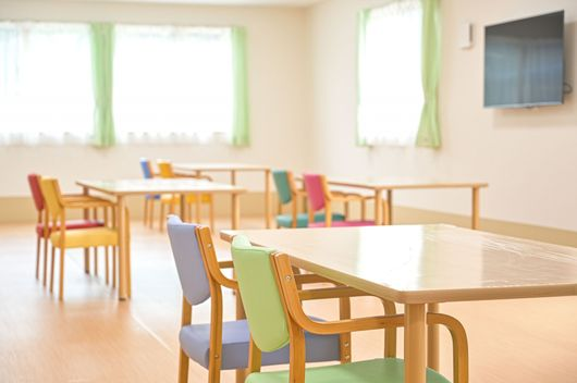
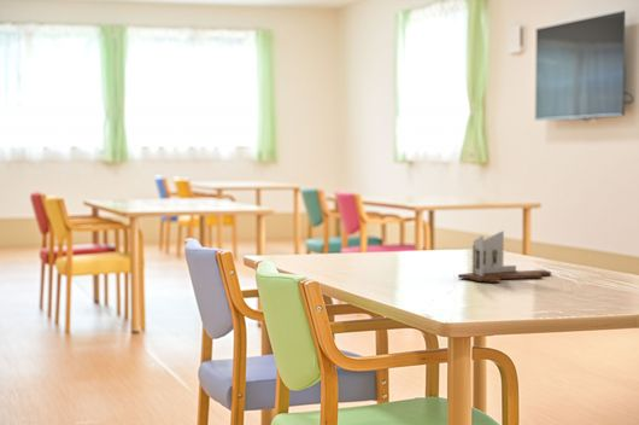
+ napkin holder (503, 254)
